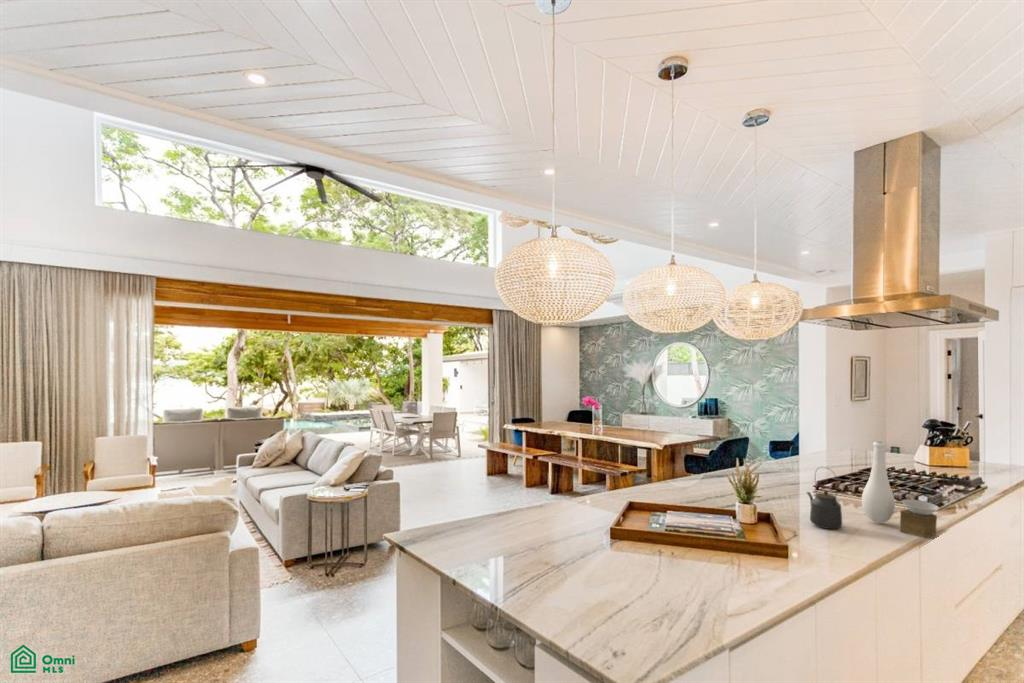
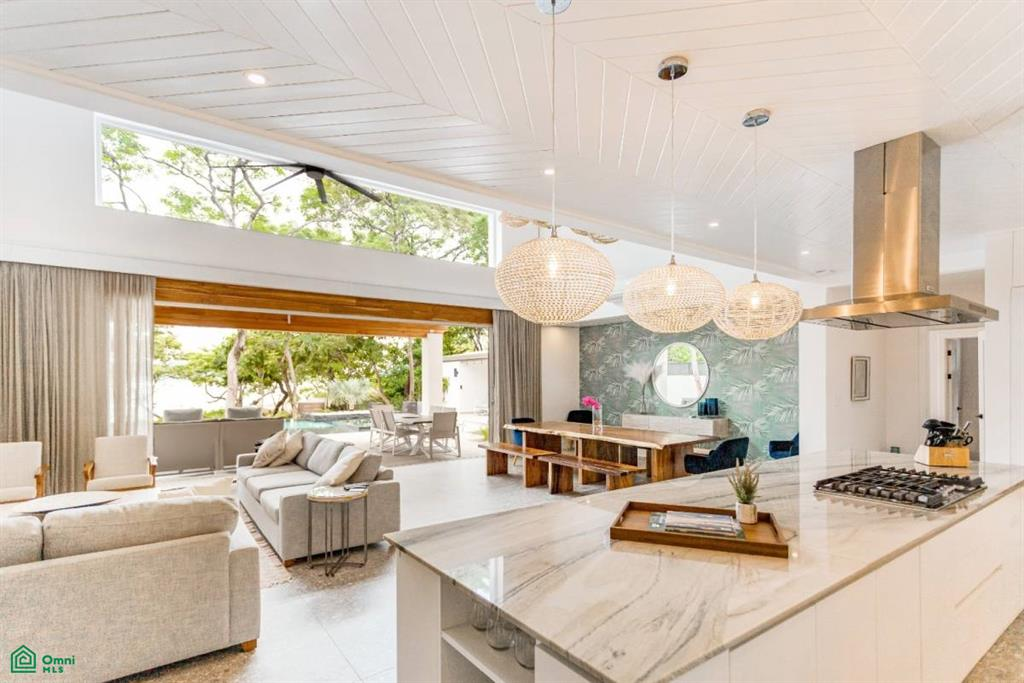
- kettle (821, 495)
- vase (891, 490)
